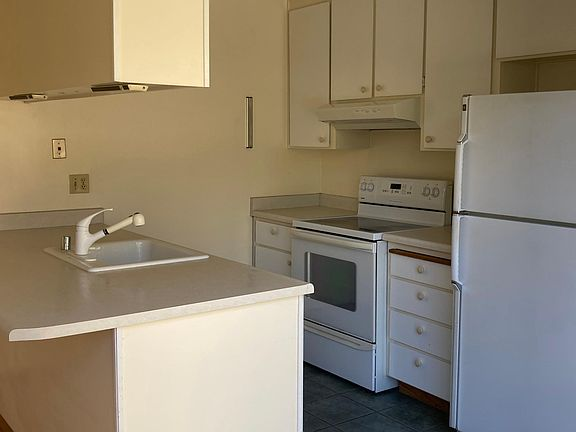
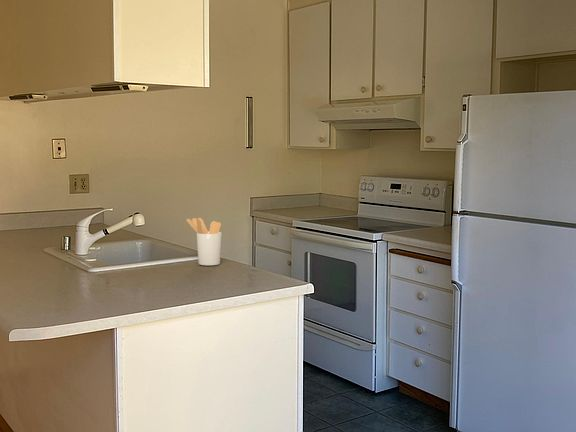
+ utensil holder (204, 240)
